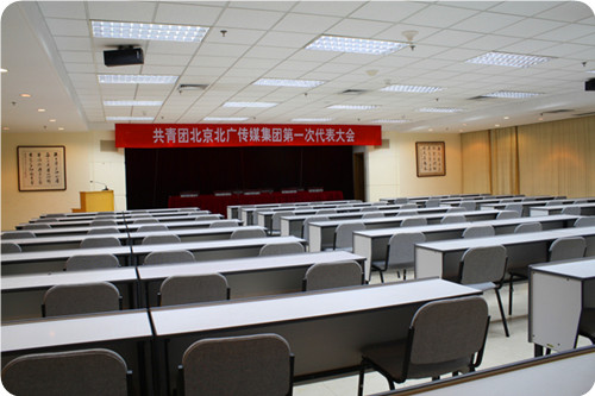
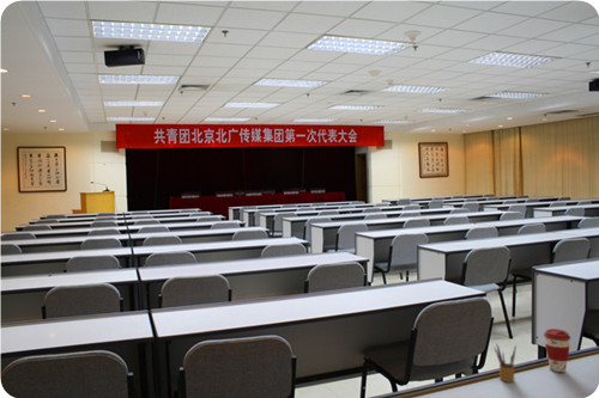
+ pencil box (507, 363)
+ coffee cup (557, 350)
